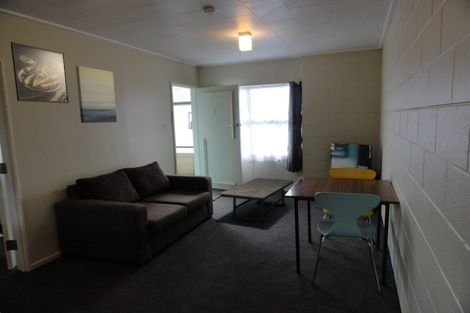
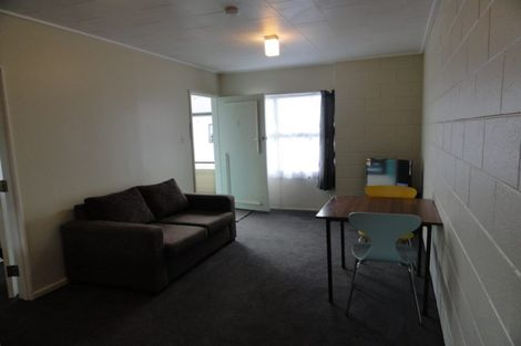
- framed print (42, 75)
- coffee table (260, 199)
- wall art (97, 96)
